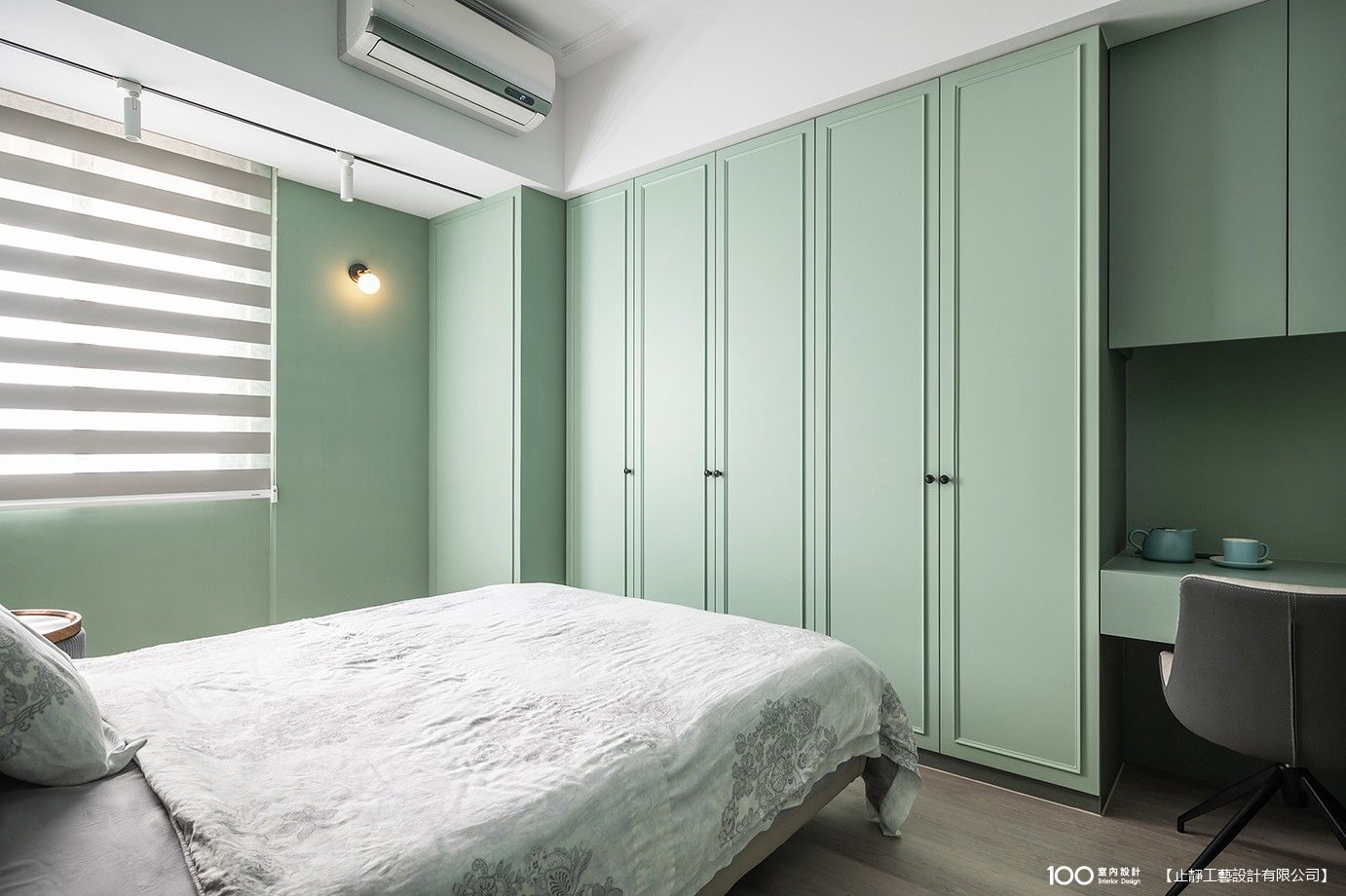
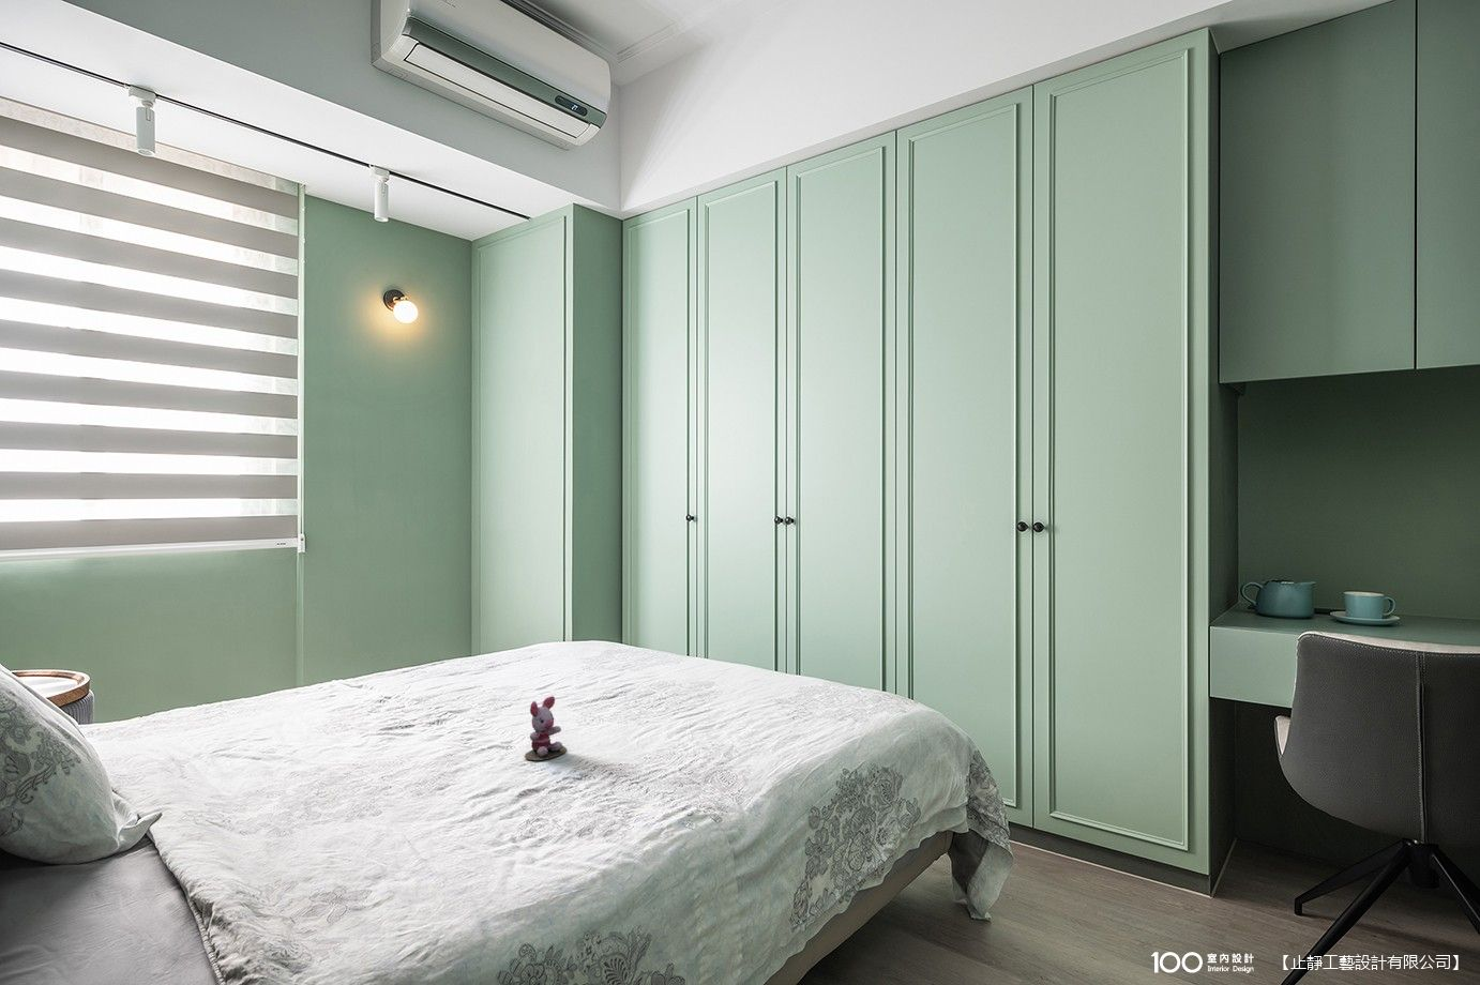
+ stuffed toy (553, 720)
